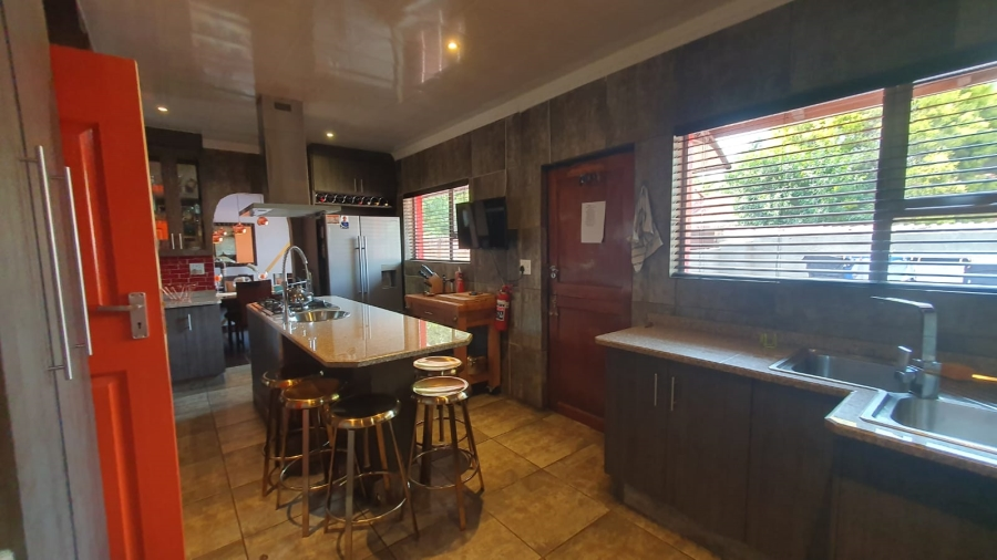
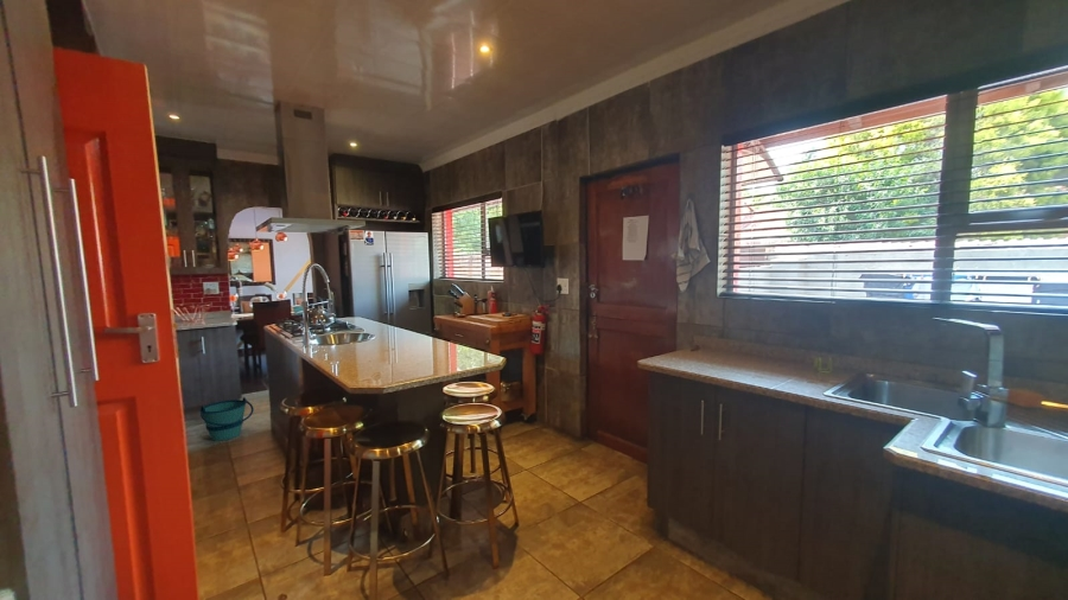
+ bucket (227, 419)
